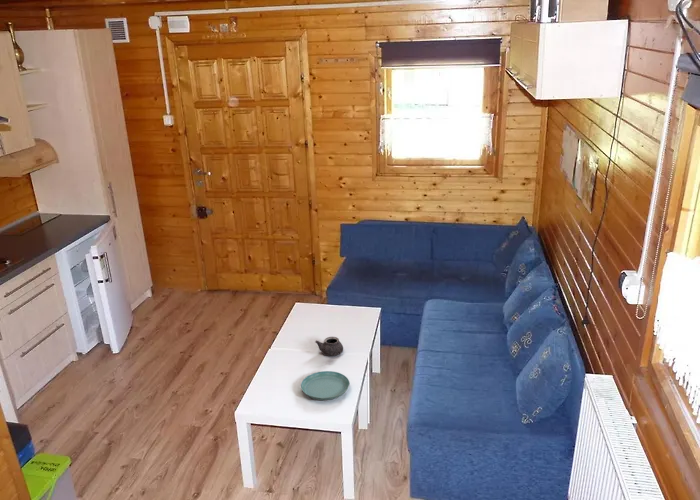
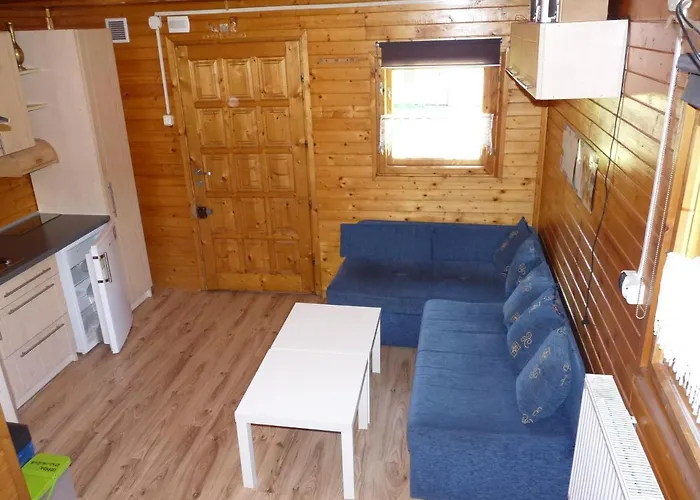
- teapot (329, 347)
- saucer (325, 386)
